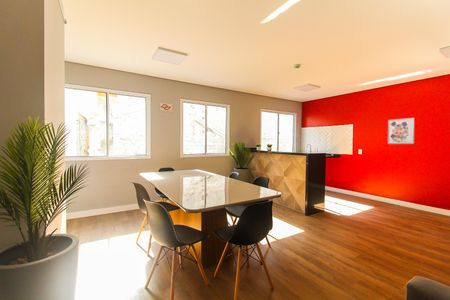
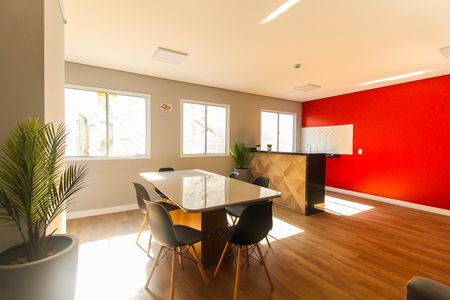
- wall art (400, 131)
